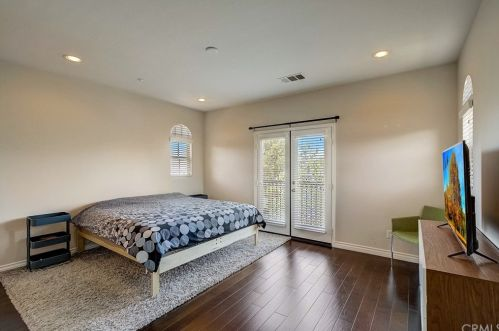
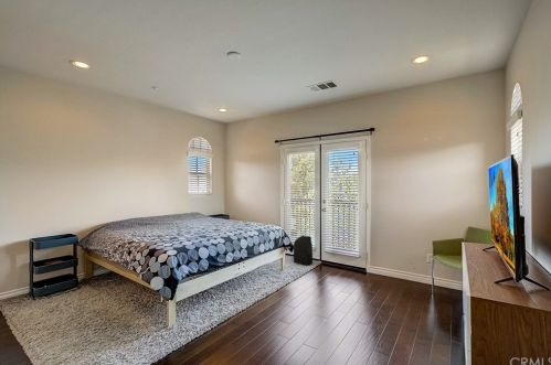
+ backpack (304, 248)
